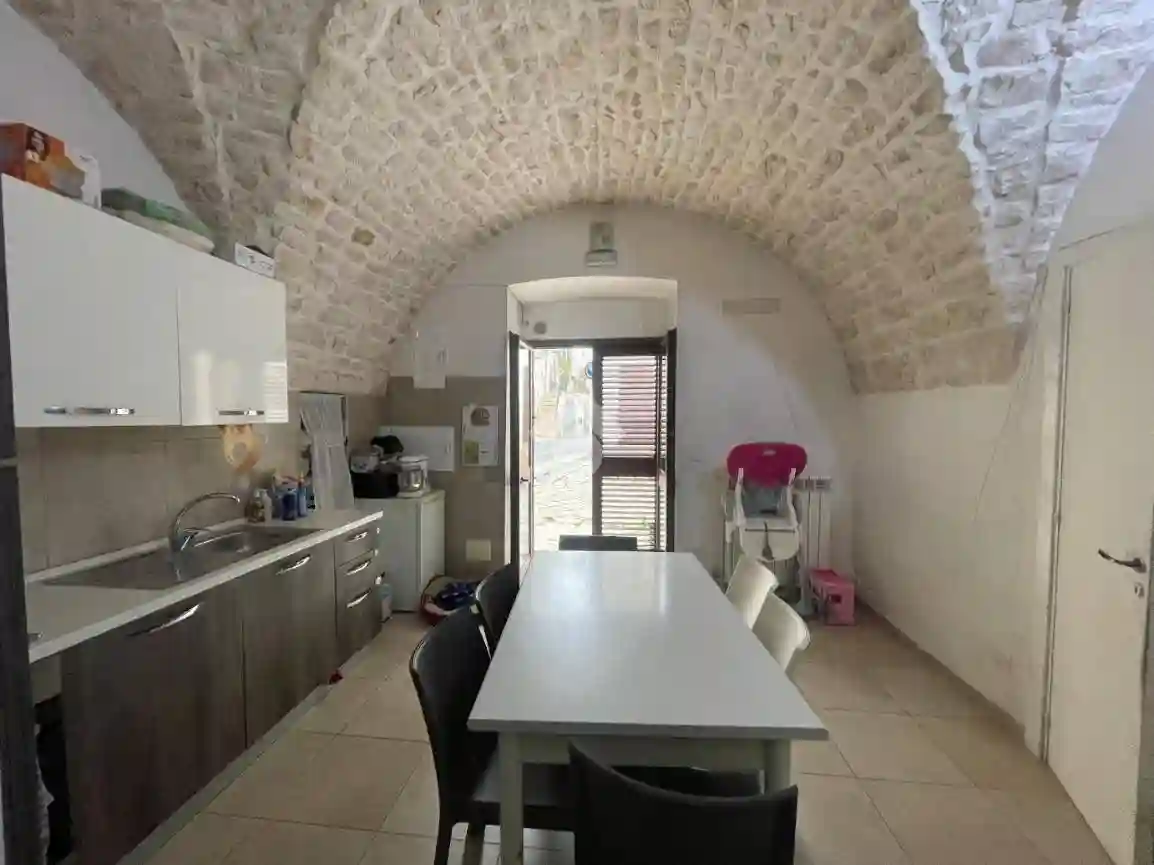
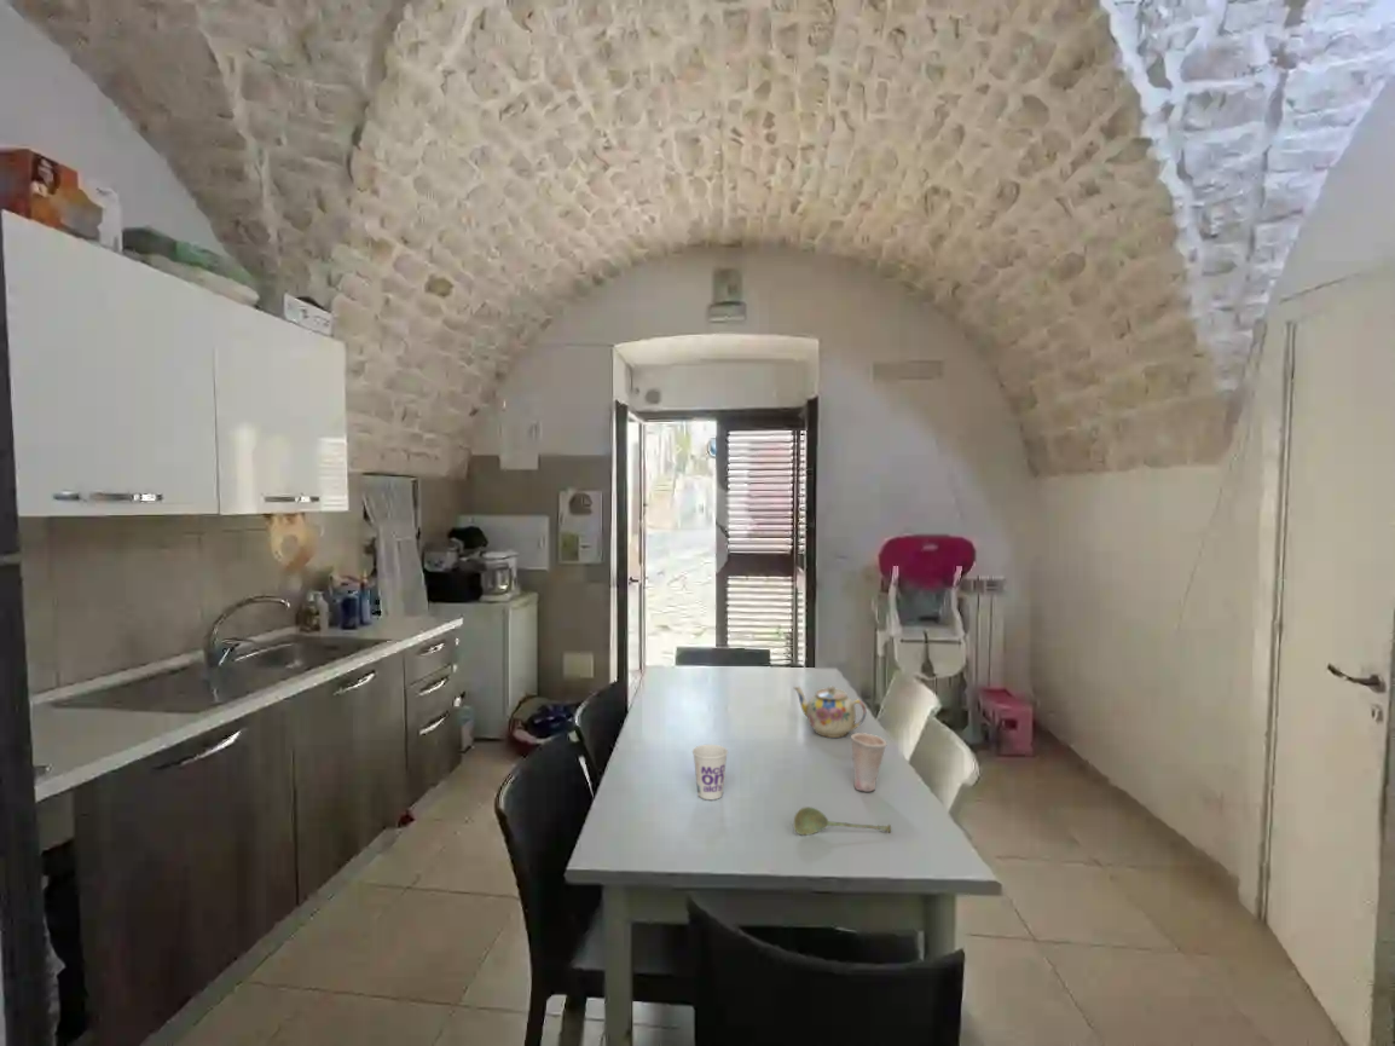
+ teapot (828, 709)
+ soupspoon (841, 822)
+ cup (868, 763)
+ cup (710, 772)
